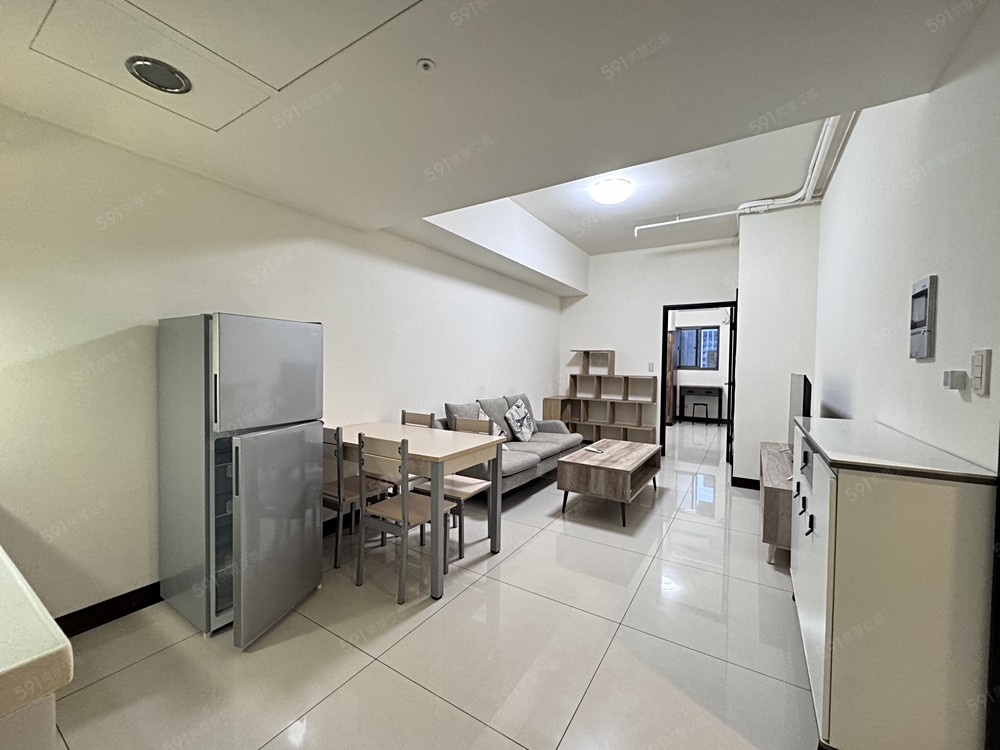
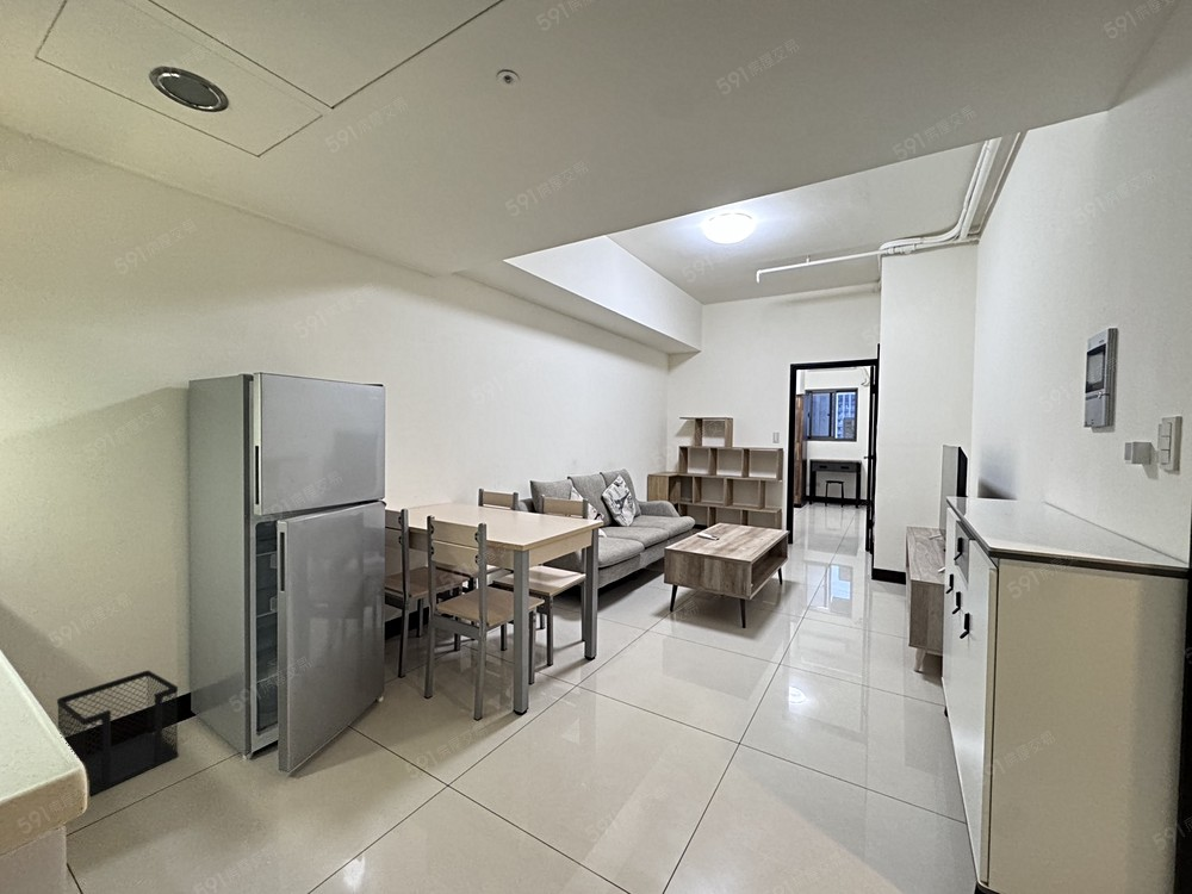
+ wastebasket (118, 727)
